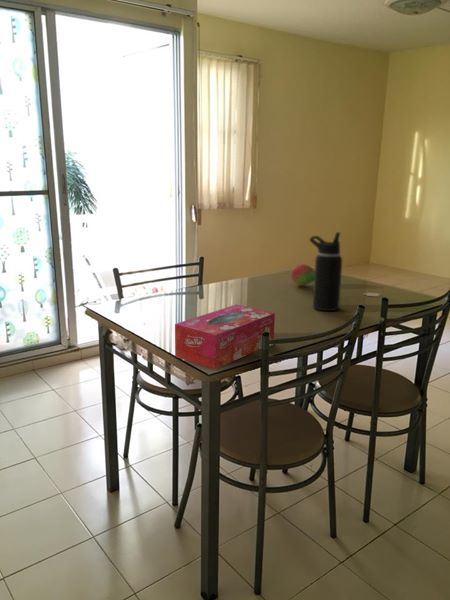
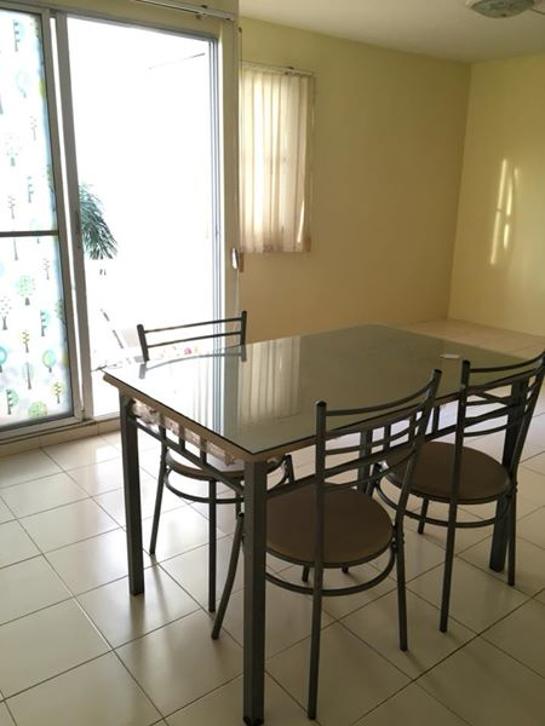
- fruit (303, 275)
- tissue box (226, 333)
- water bottle (324, 269)
